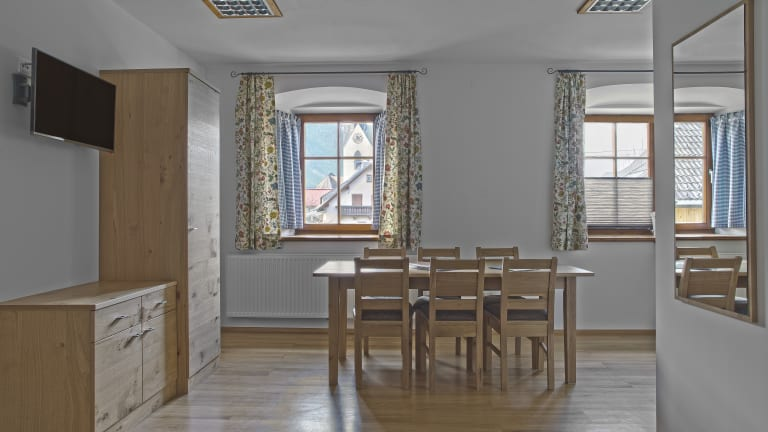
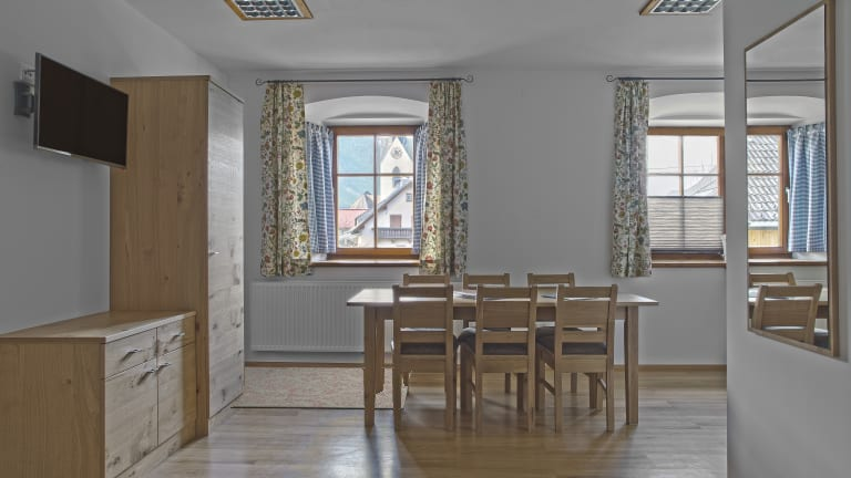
+ rug (295, 384)
